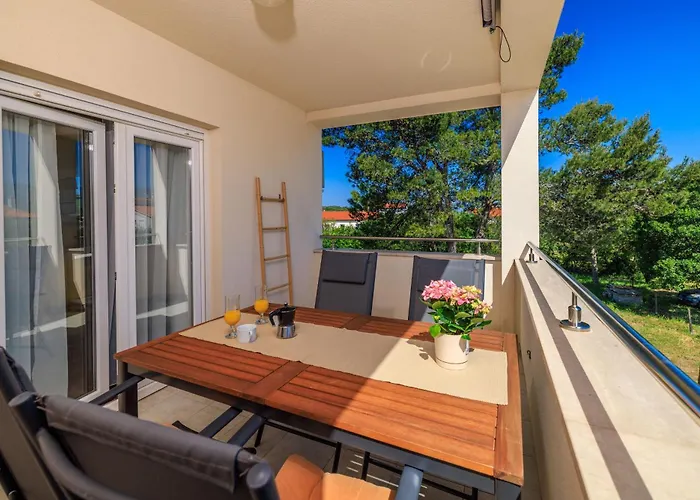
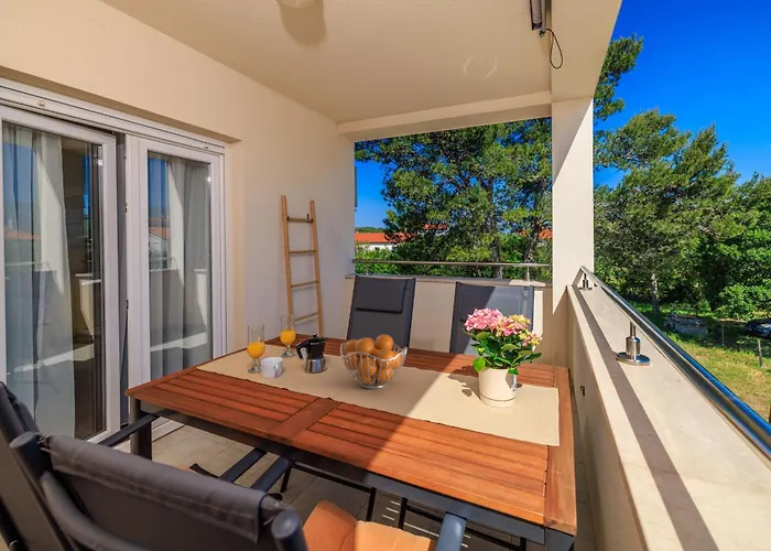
+ fruit basket (373, 359)
